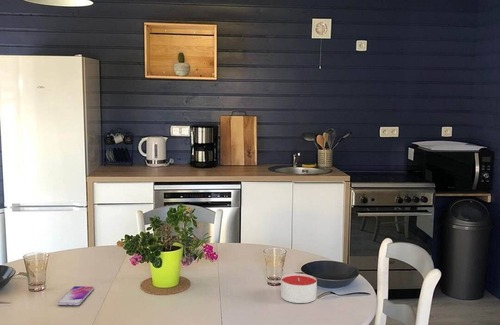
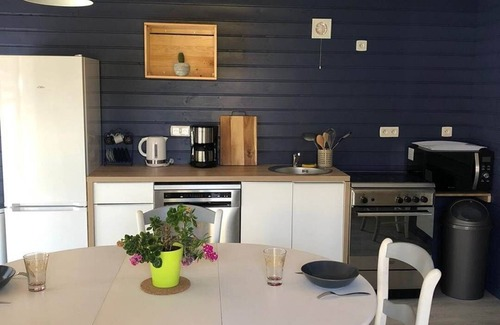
- smartphone (76, 295)
- candle (298, 287)
